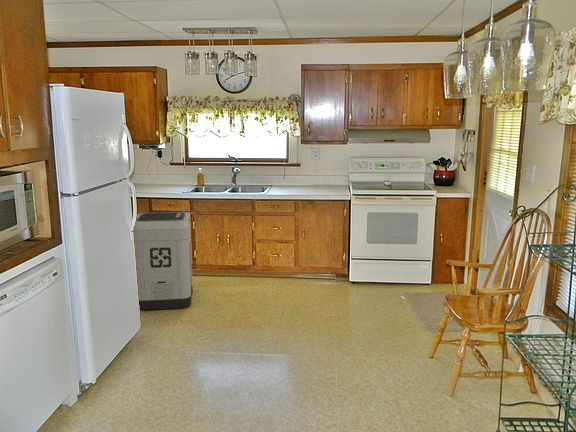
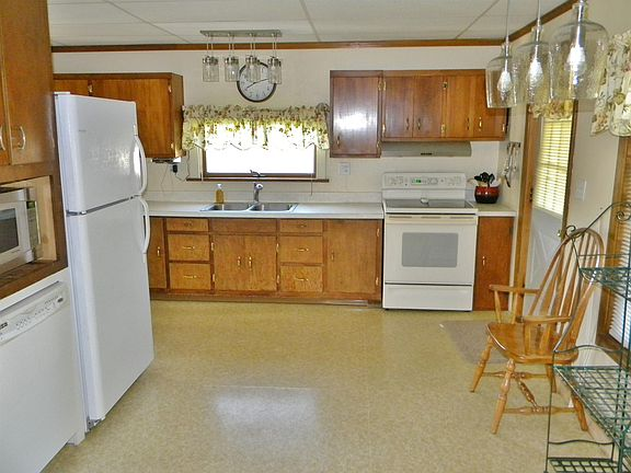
- trash can (163, 258)
